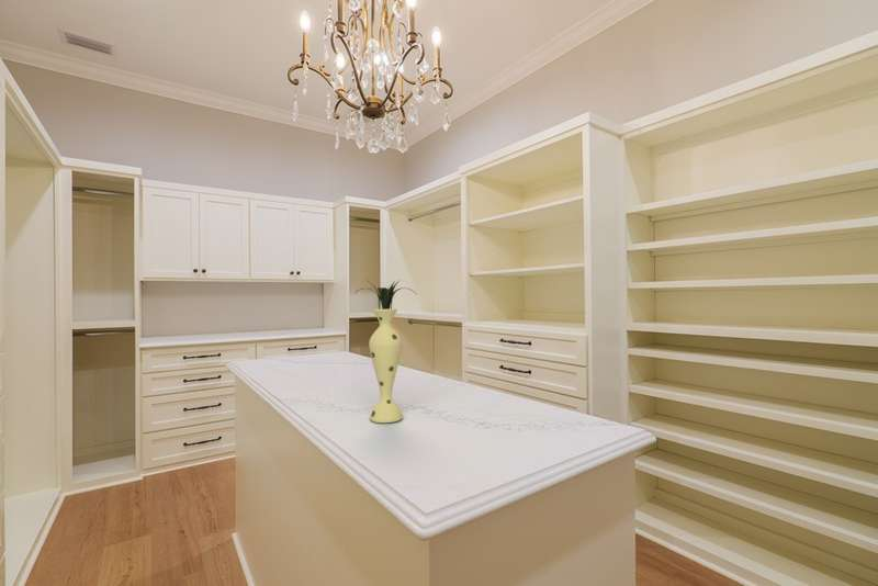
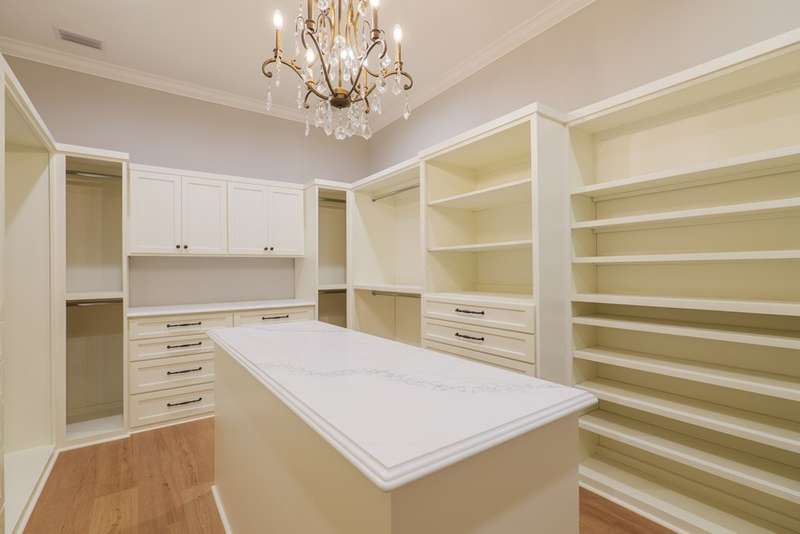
- vase (385, 348)
